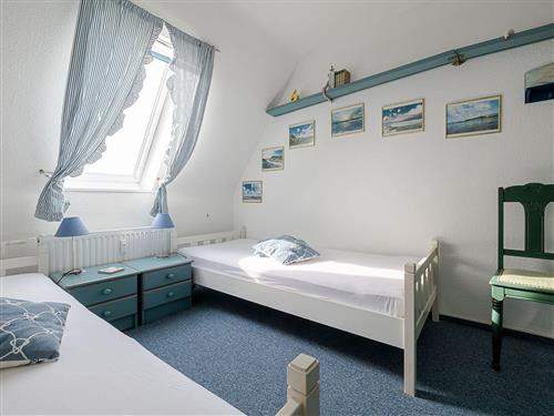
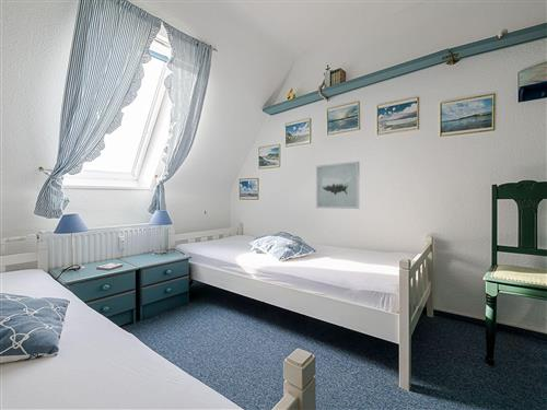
+ wall art (336, 186)
